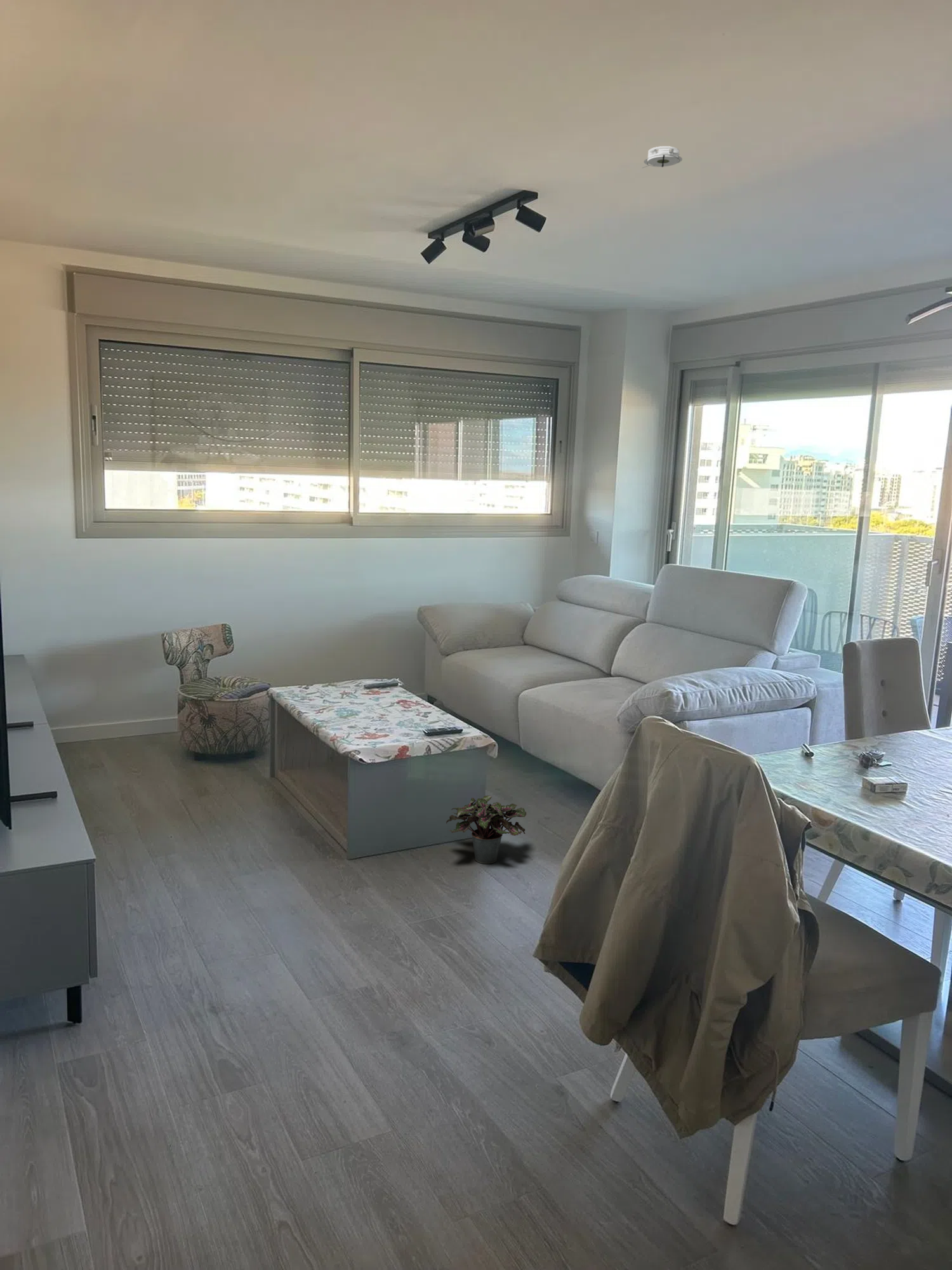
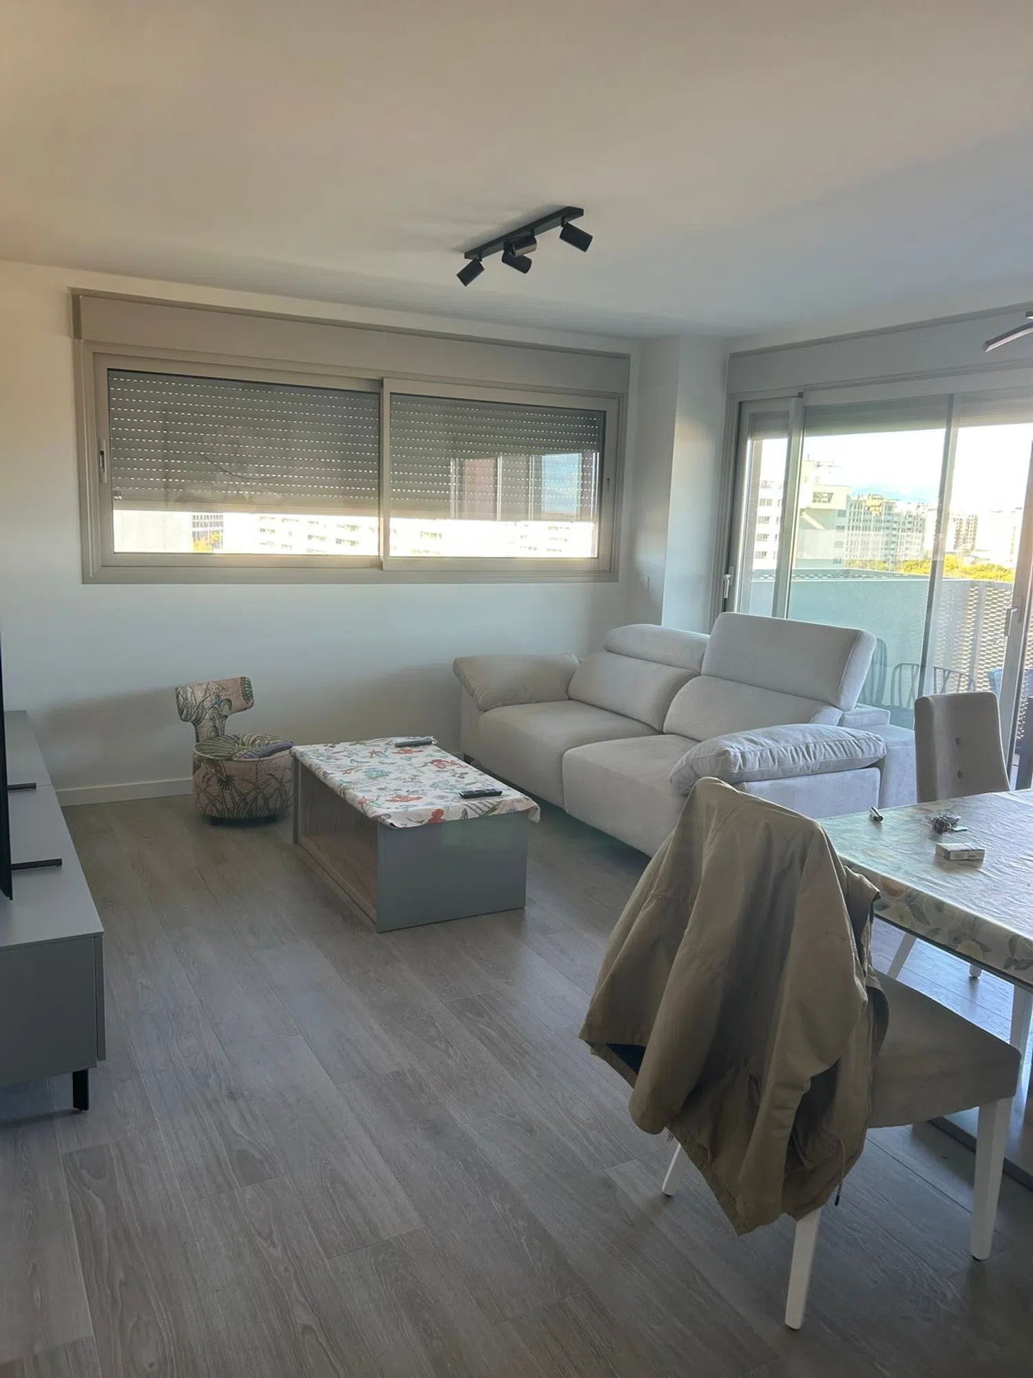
- potted plant (486, 830)
- smoke detector (662, 157)
